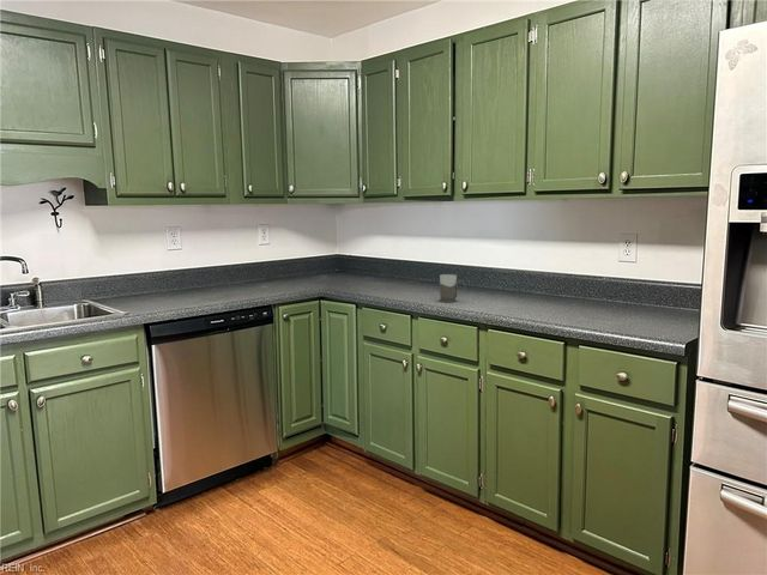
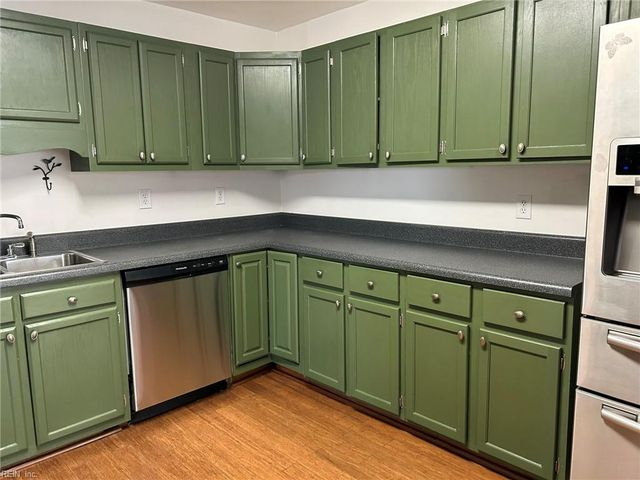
- mug (452, 288)
